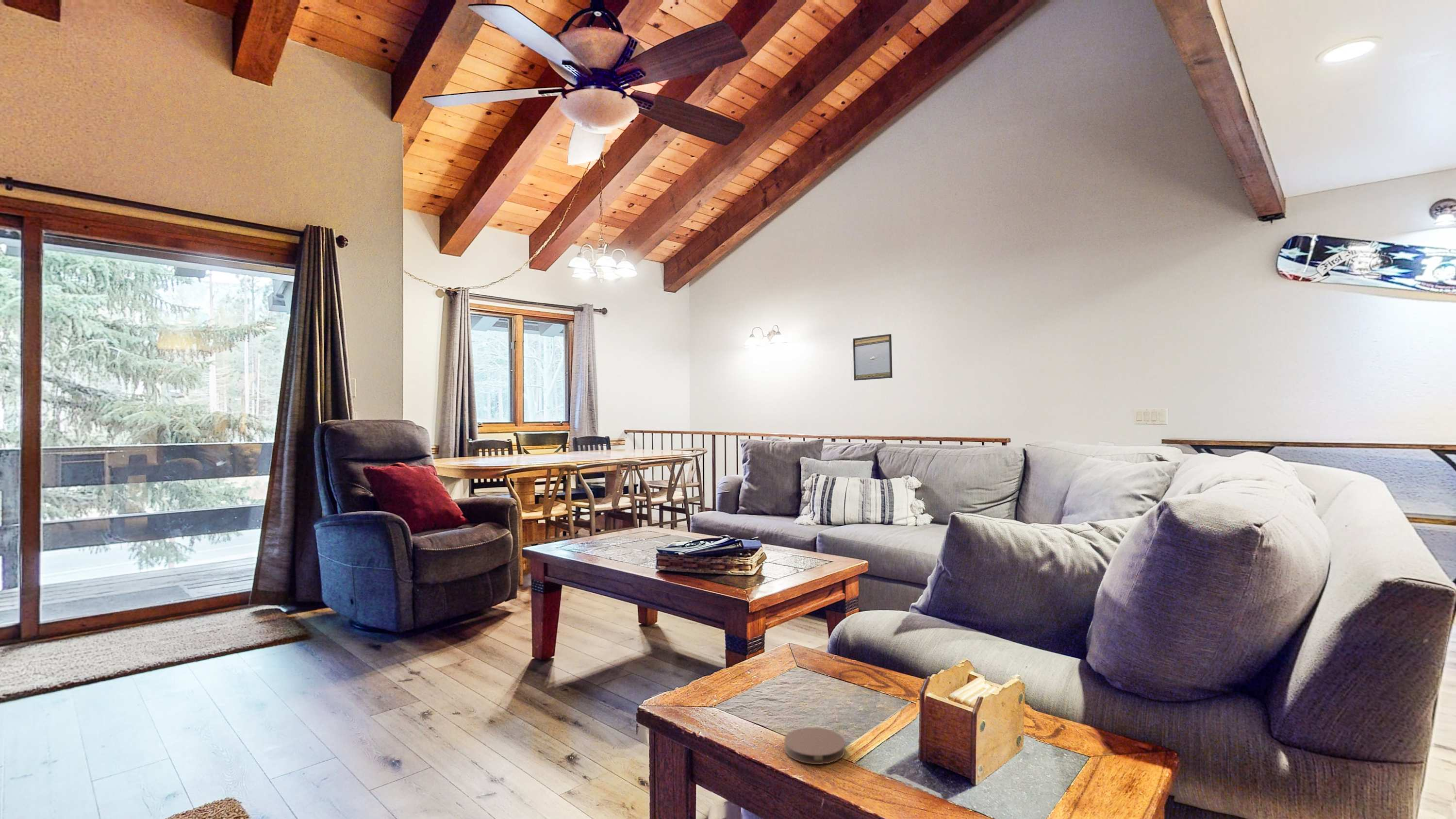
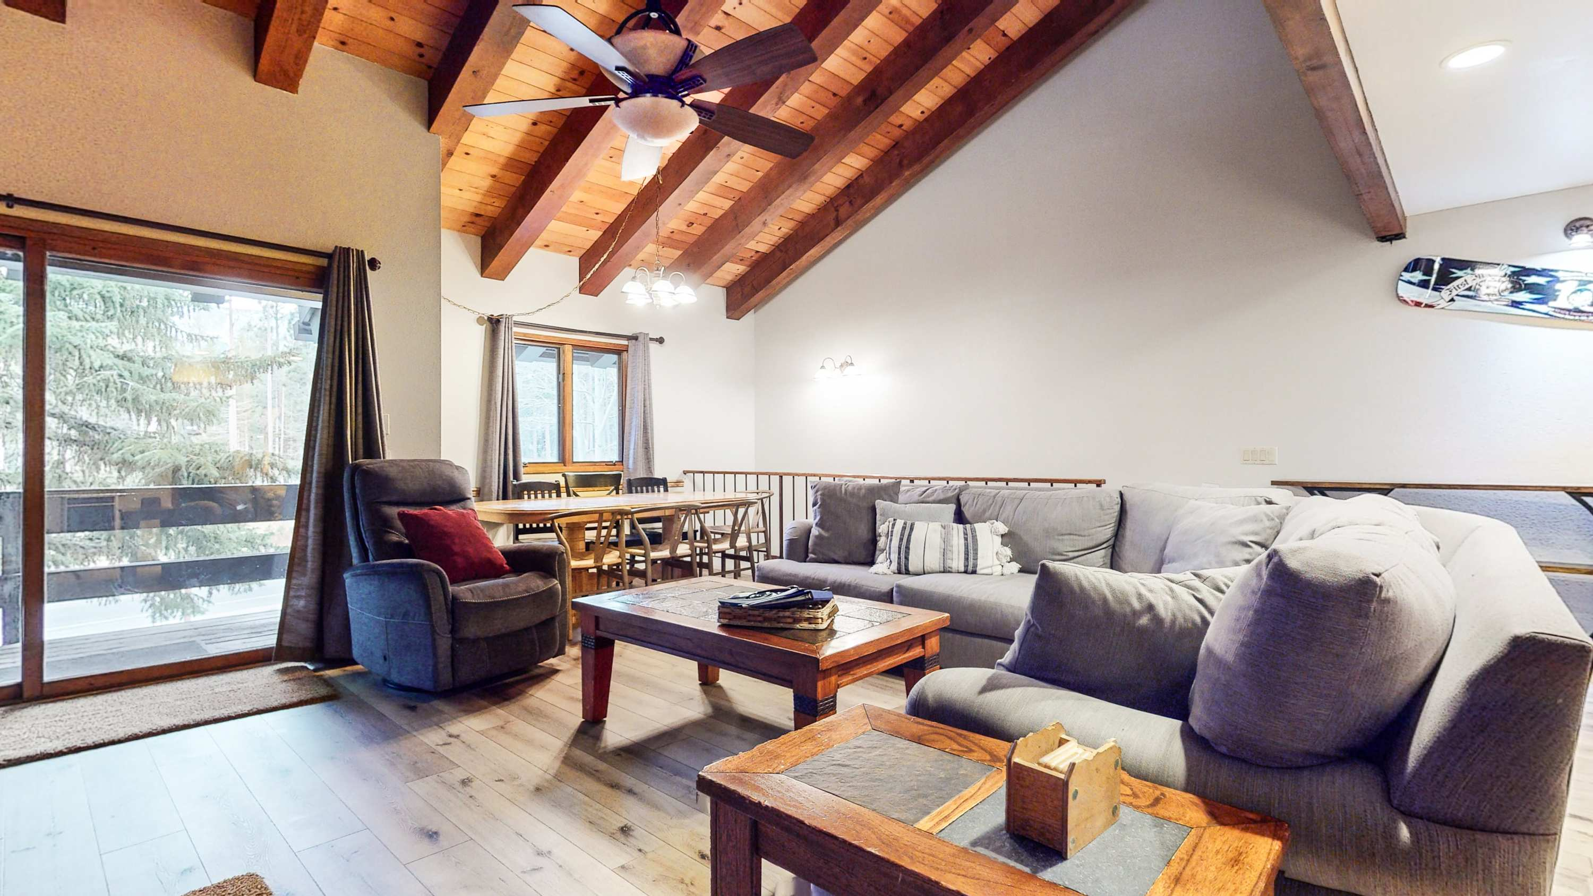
- coaster (814, 745)
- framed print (872, 357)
